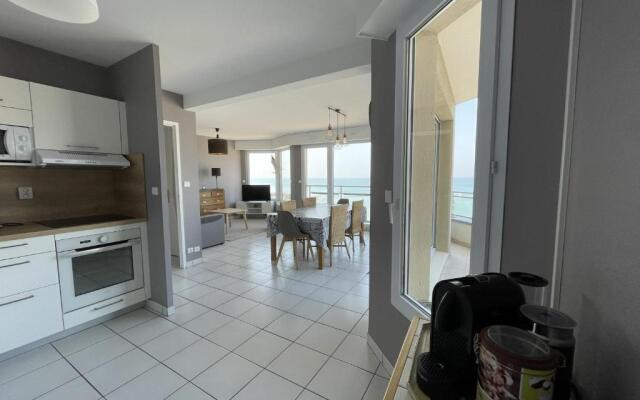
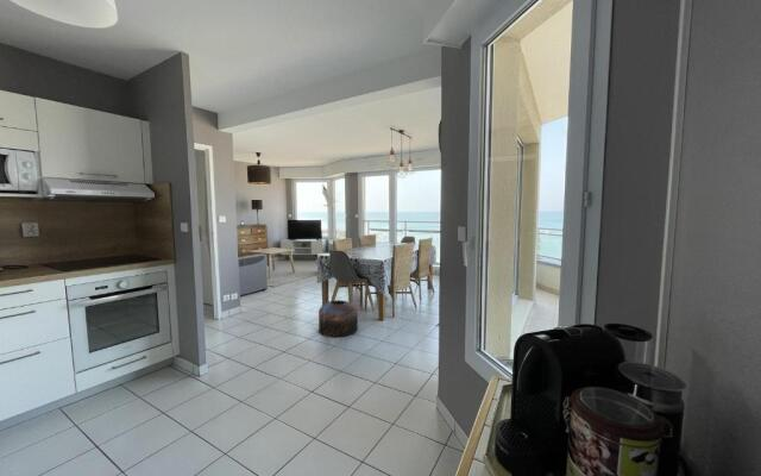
+ pouf (338, 315)
